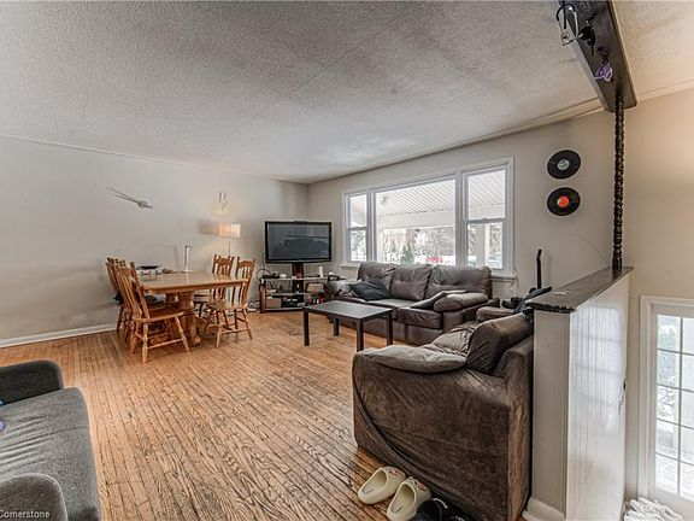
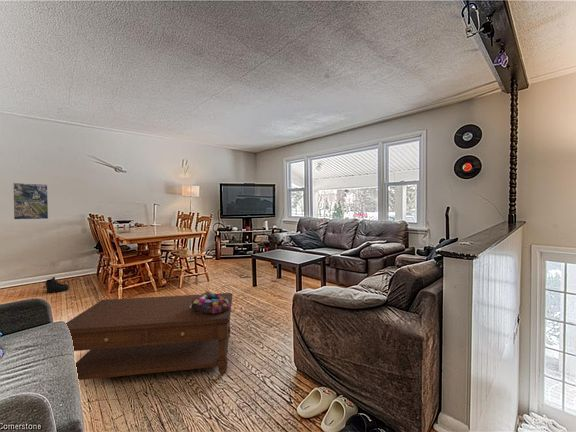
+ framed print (31, 201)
+ coffee table (159, 334)
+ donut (210, 302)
+ boots (57, 283)
